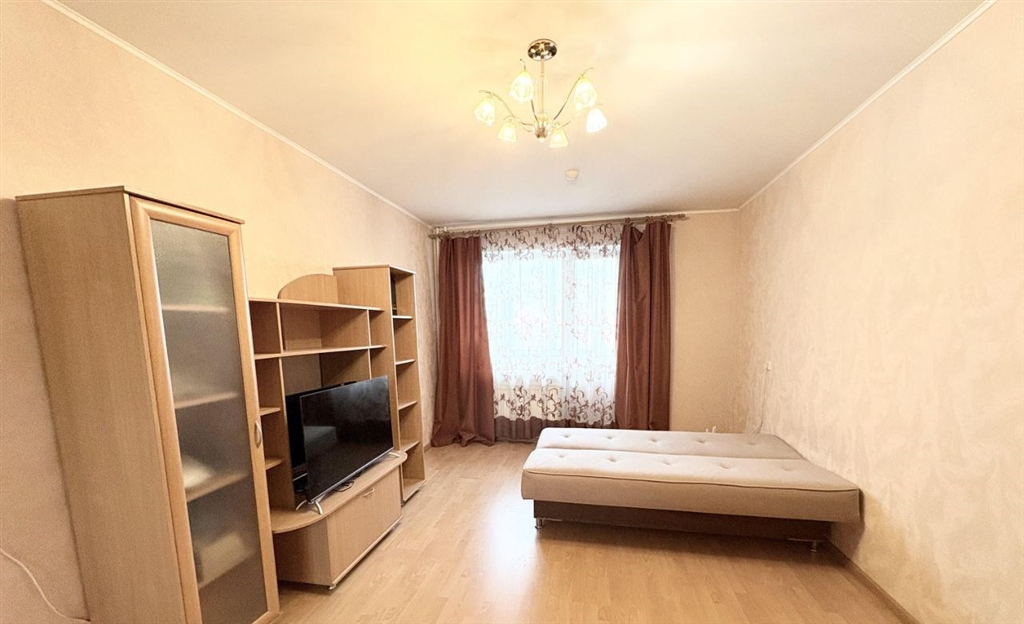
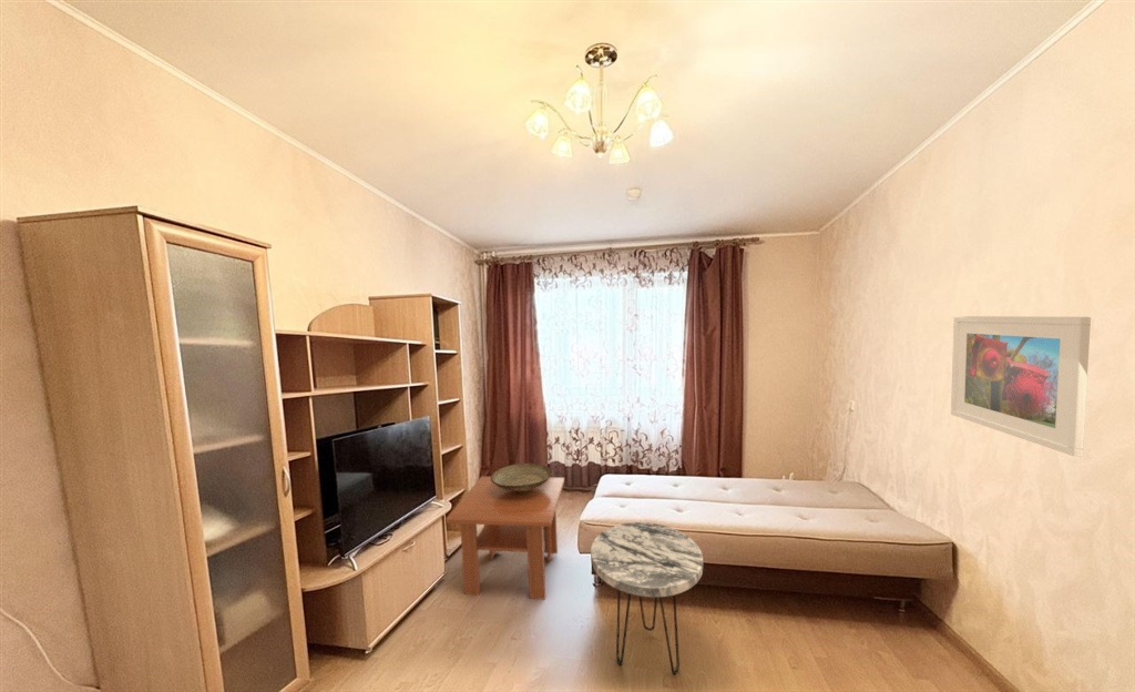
+ side table (642, 604)
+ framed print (1006, 375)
+ decorative bowl (522, 480)
+ coffee table (512, 535)
